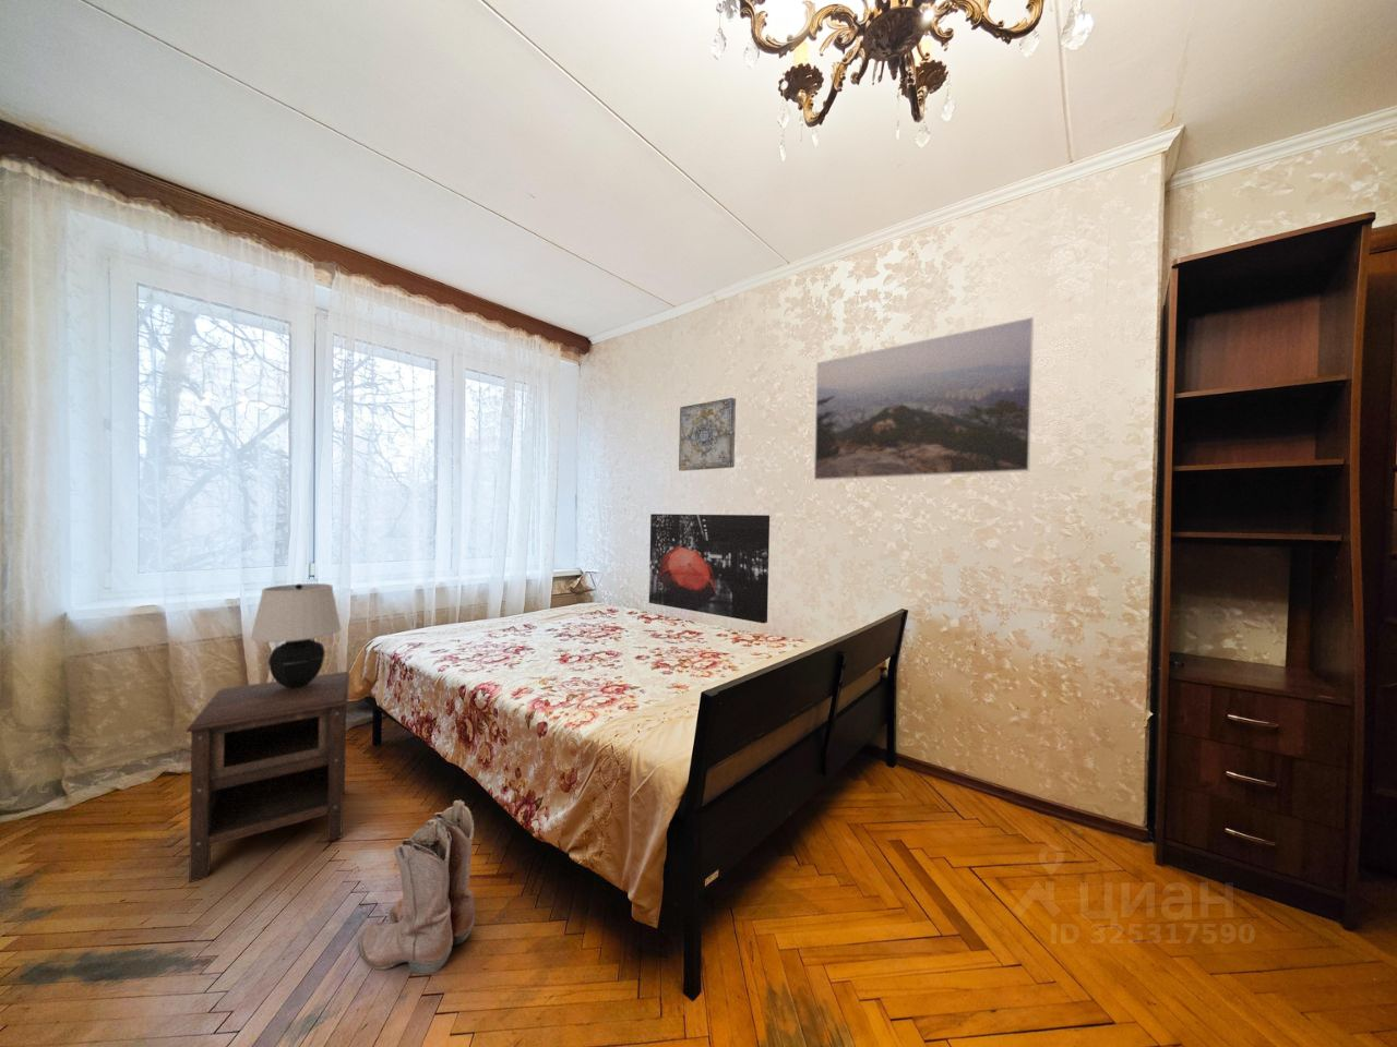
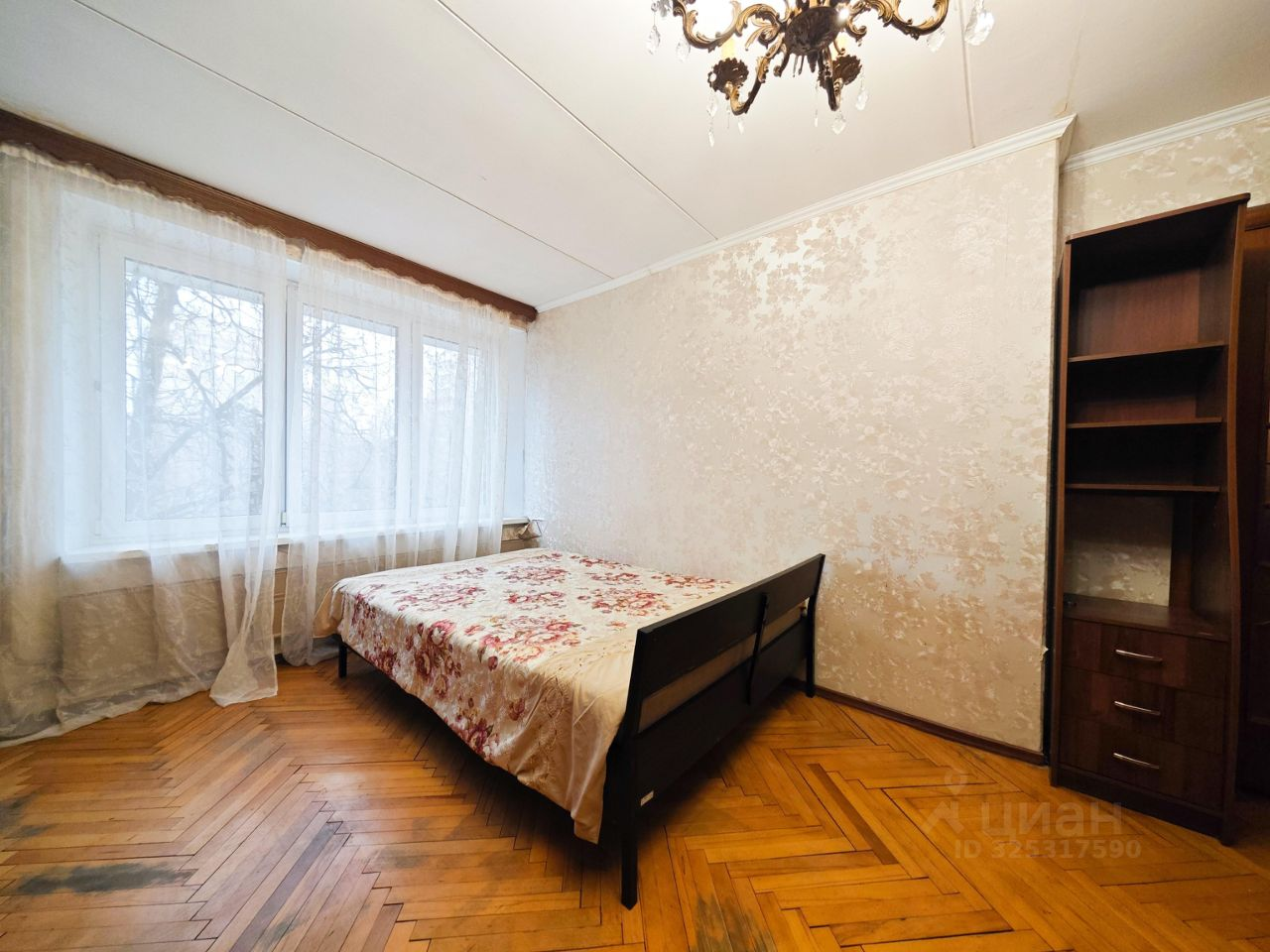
- boots (418, 875)
- nightstand (279, 761)
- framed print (909, 410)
- table lamp (297, 633)
- wall art (705, 436)
- wall art (703, 563)
